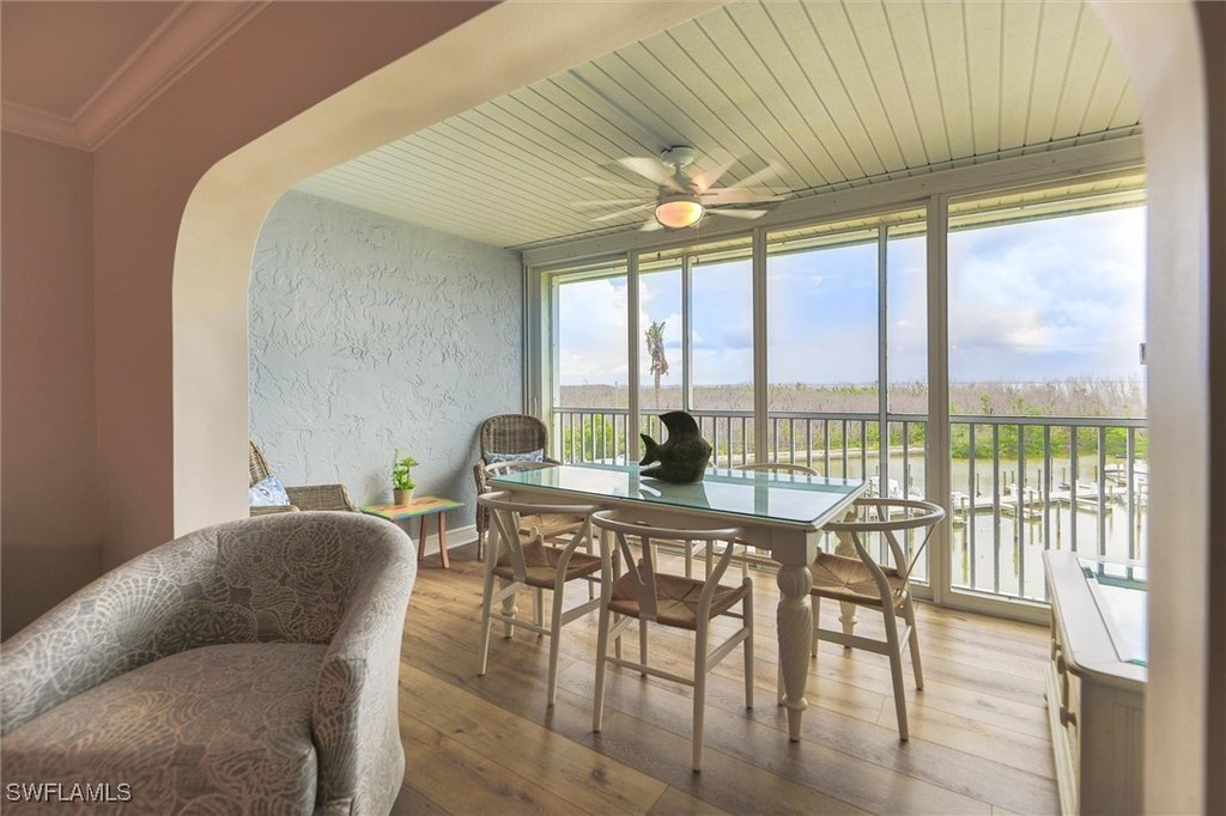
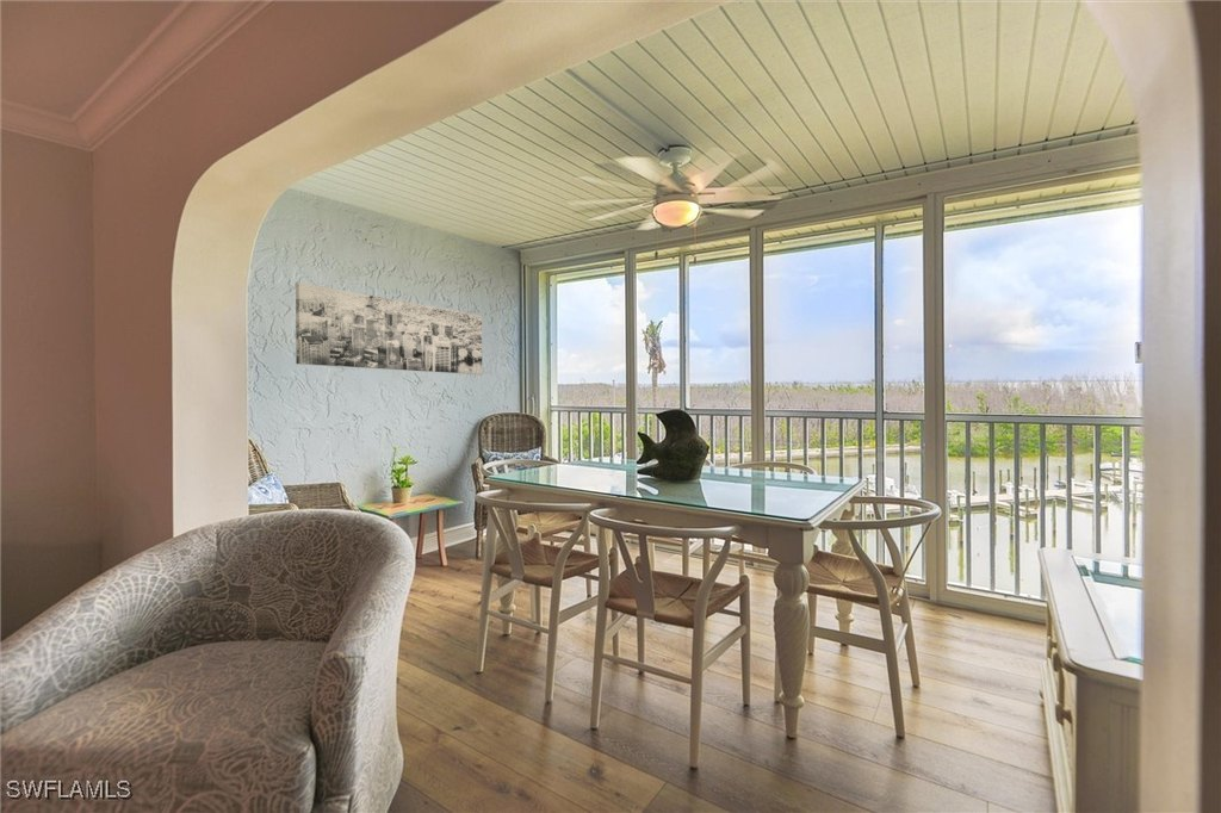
+ wall art (403, 335)
